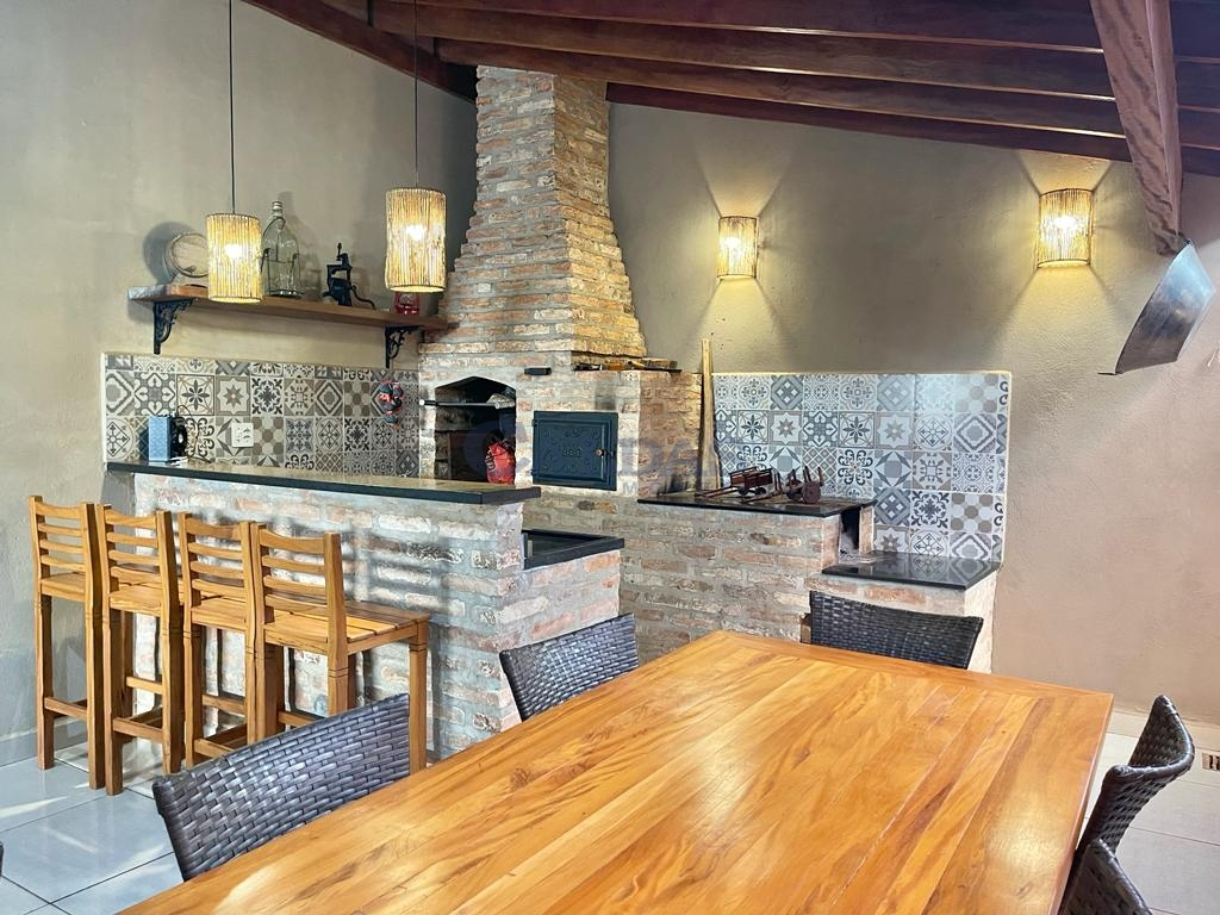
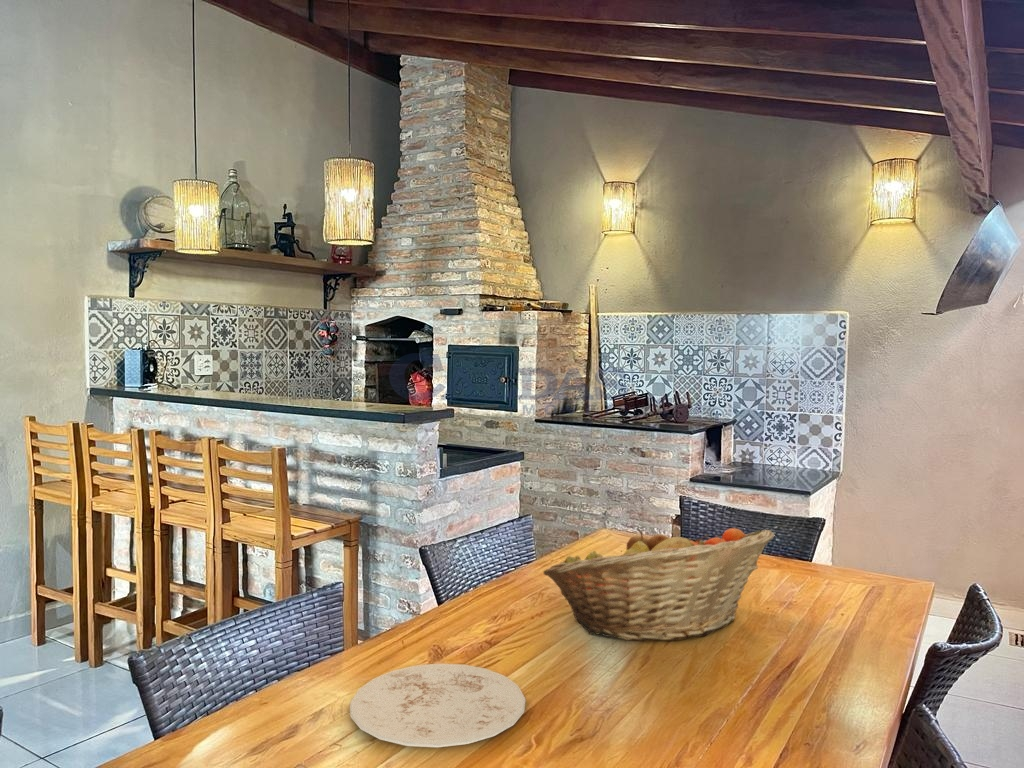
+ plate (438, 703)
+ fruit basket (660, 571)
